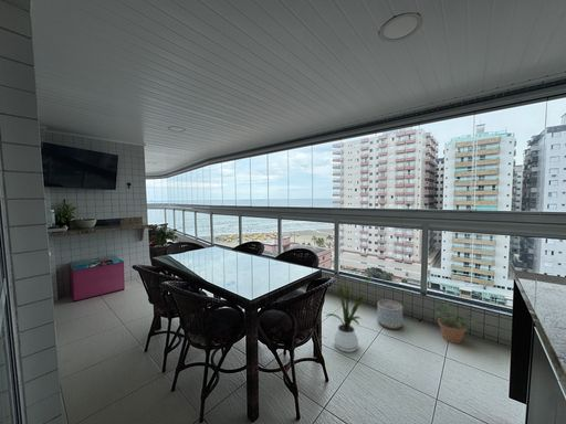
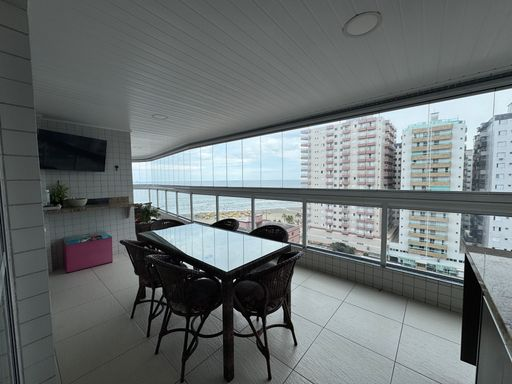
- planter (389, 314)
- potted plant (454, 324)
- house plant (348, 311)
